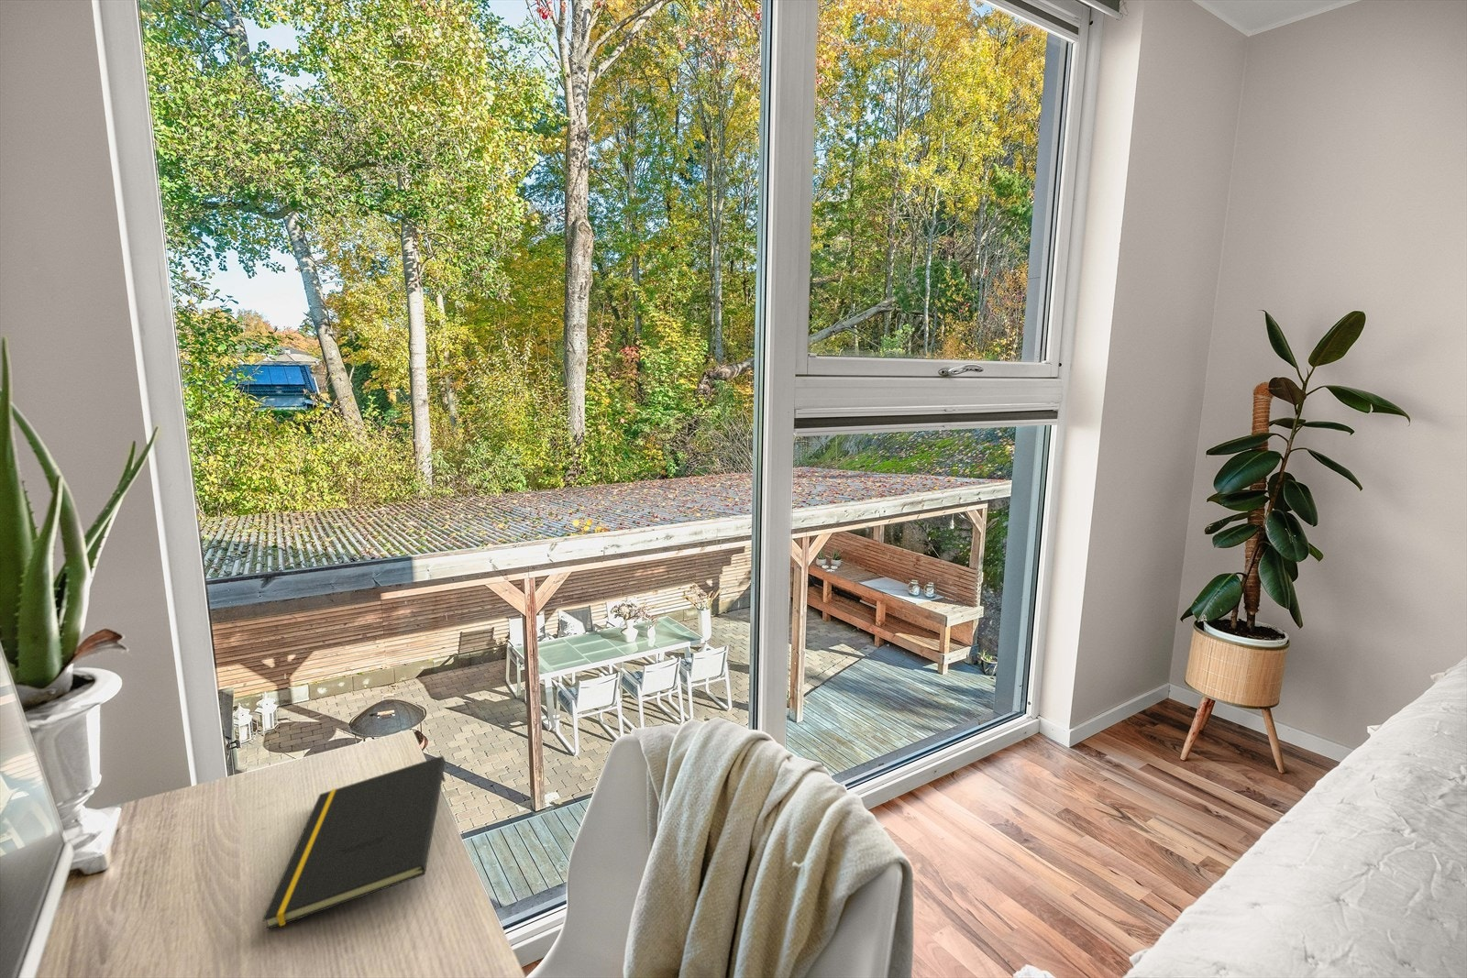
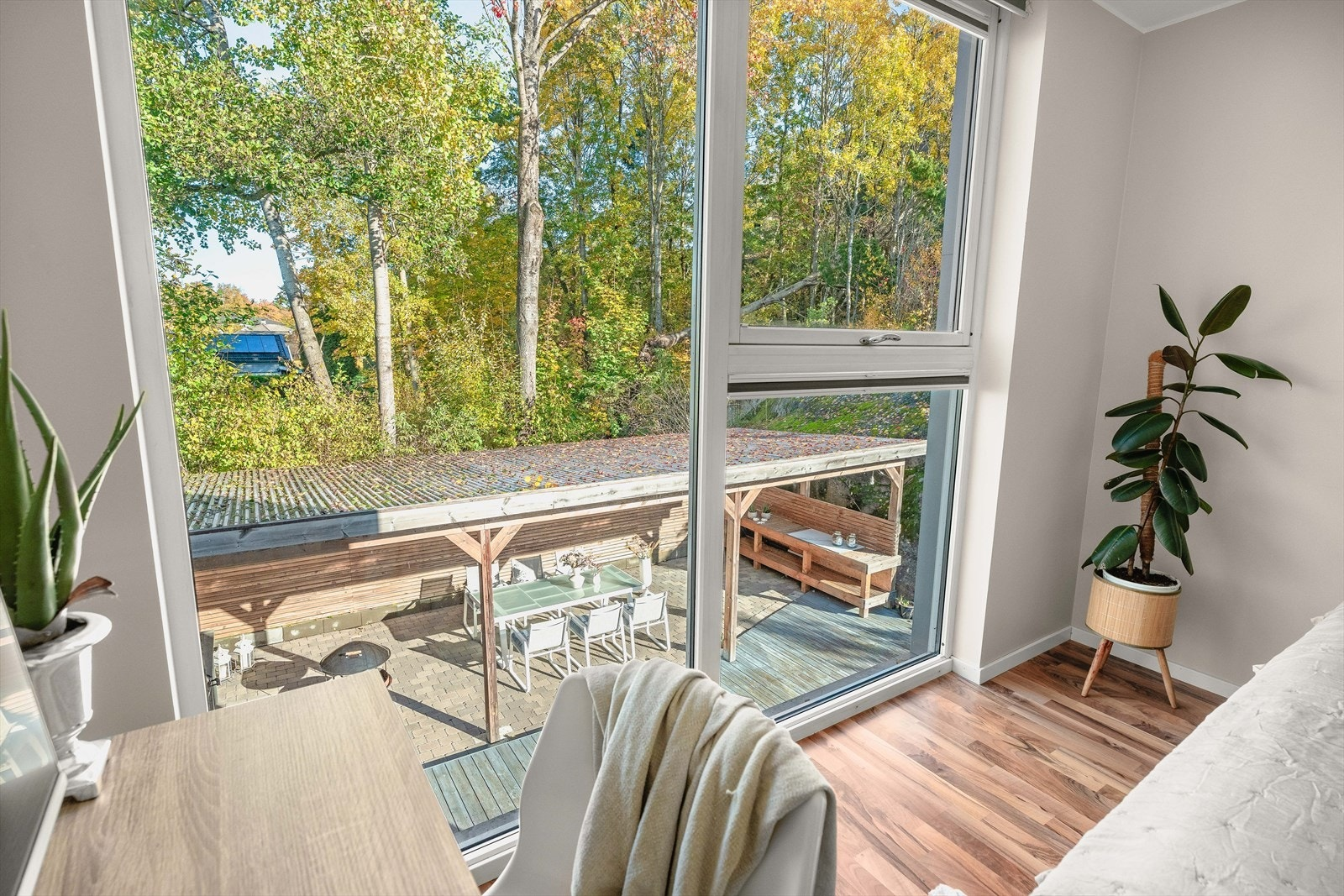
- notepad (367, 831)
